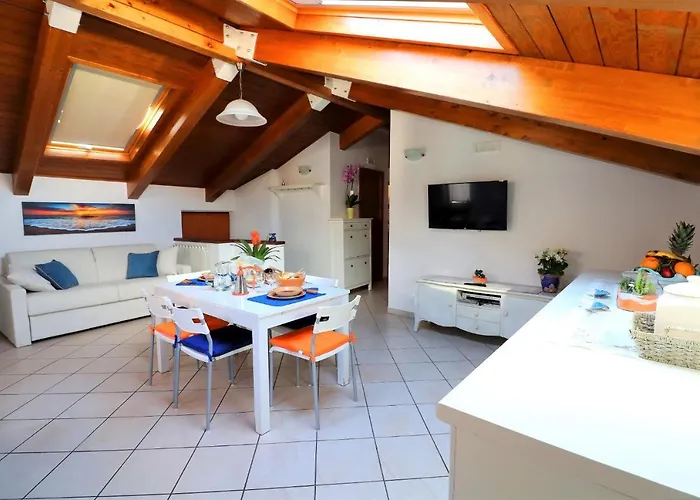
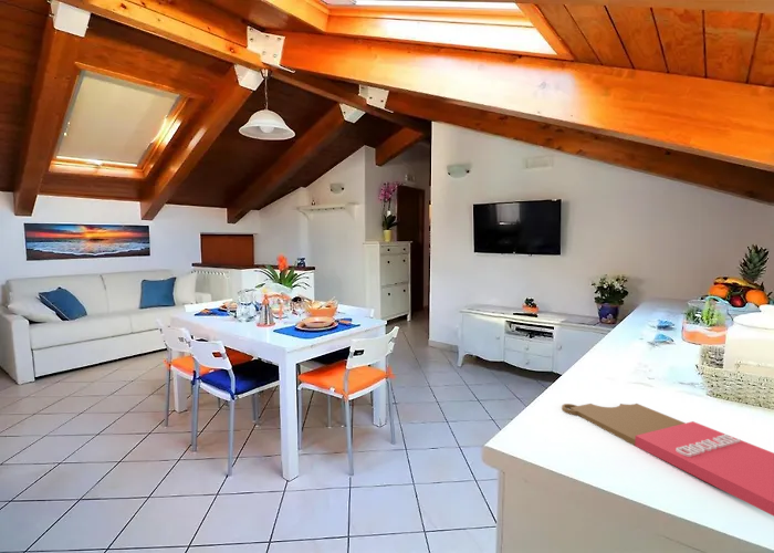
+ cutting board (683, 442)
